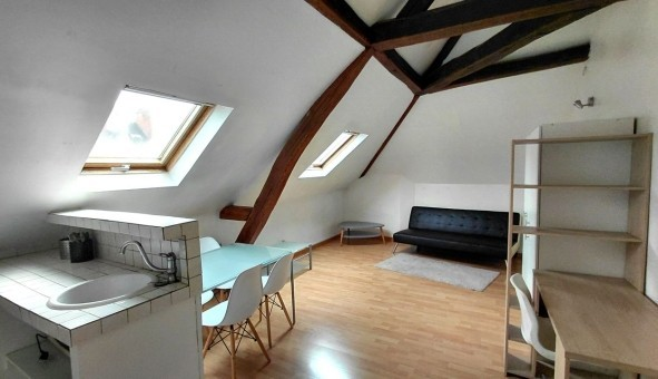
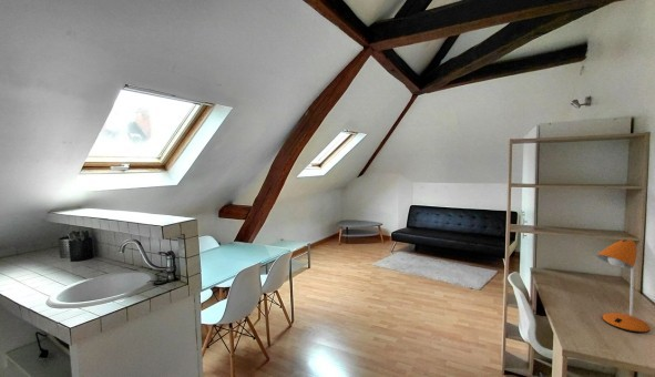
+ desk lamp (631, 283)
